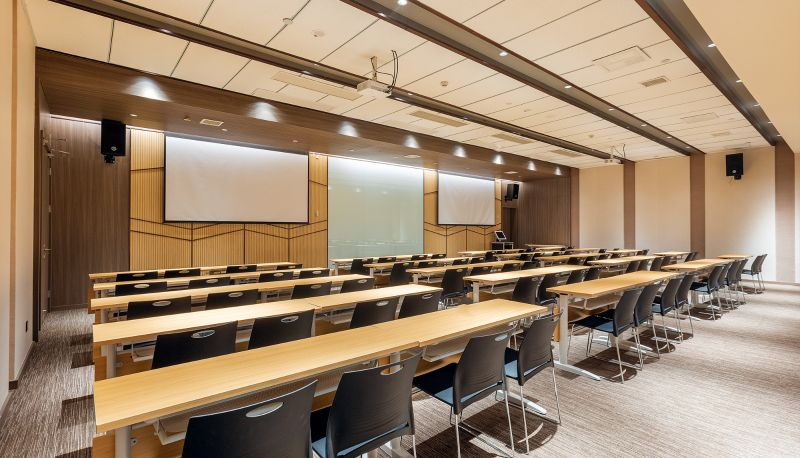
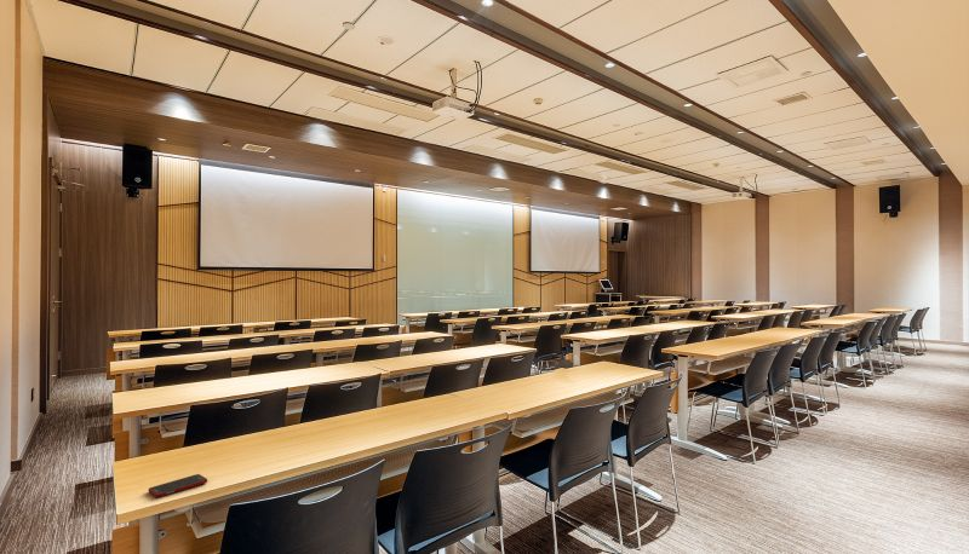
+ cell phone (178, 485)
